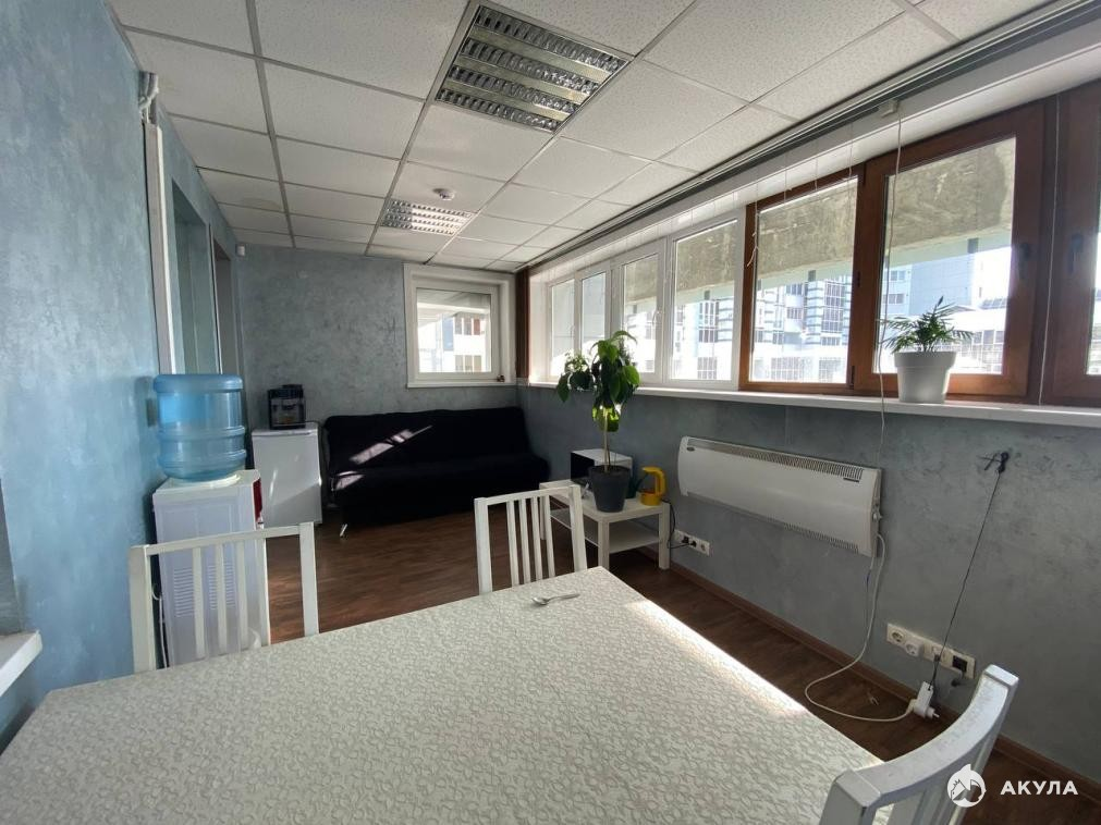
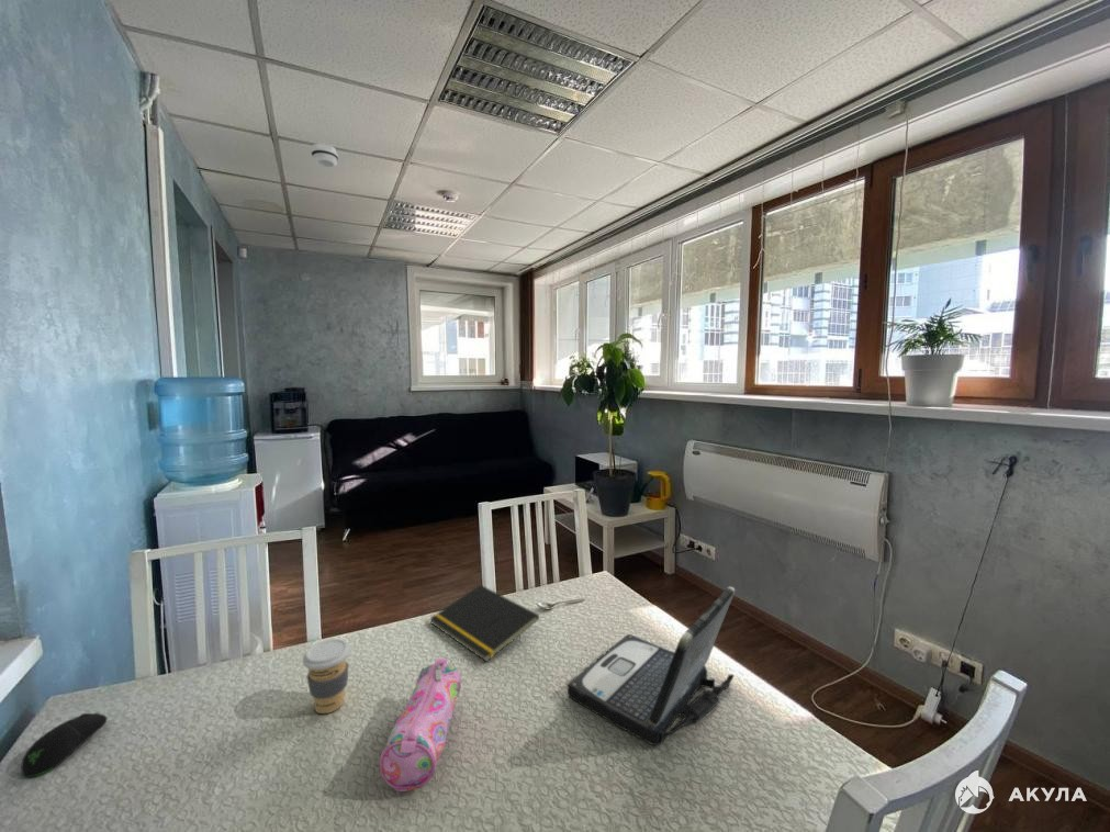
+ smoke detector (324, 156)
+ notepad (483, 618)
+ computer mouse (64, 737)
+ pencil case (425, 717)
+ coffee cup (328, 676)
+ laptop (654, 644)
